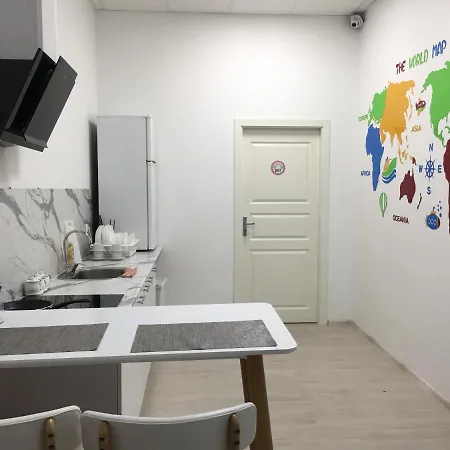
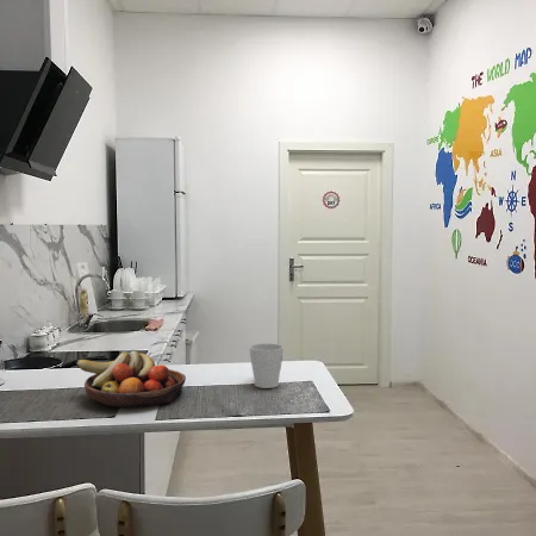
+ fruit bowl (135, 375)
+ mug (264, 364)
